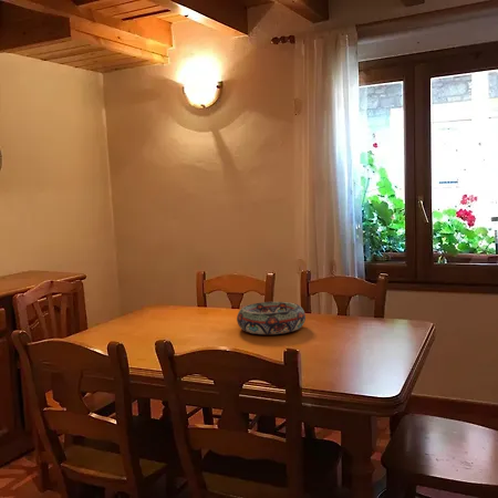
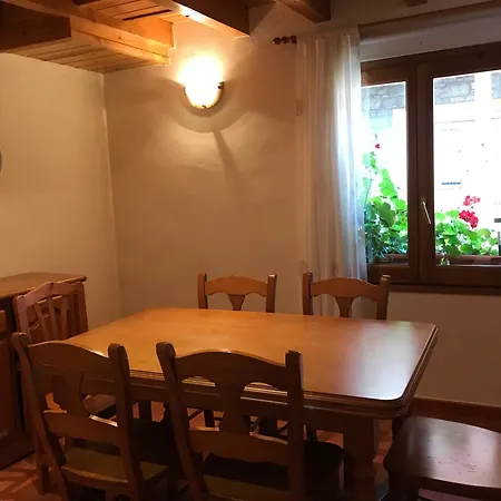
- decorative bowl (271, 318)
